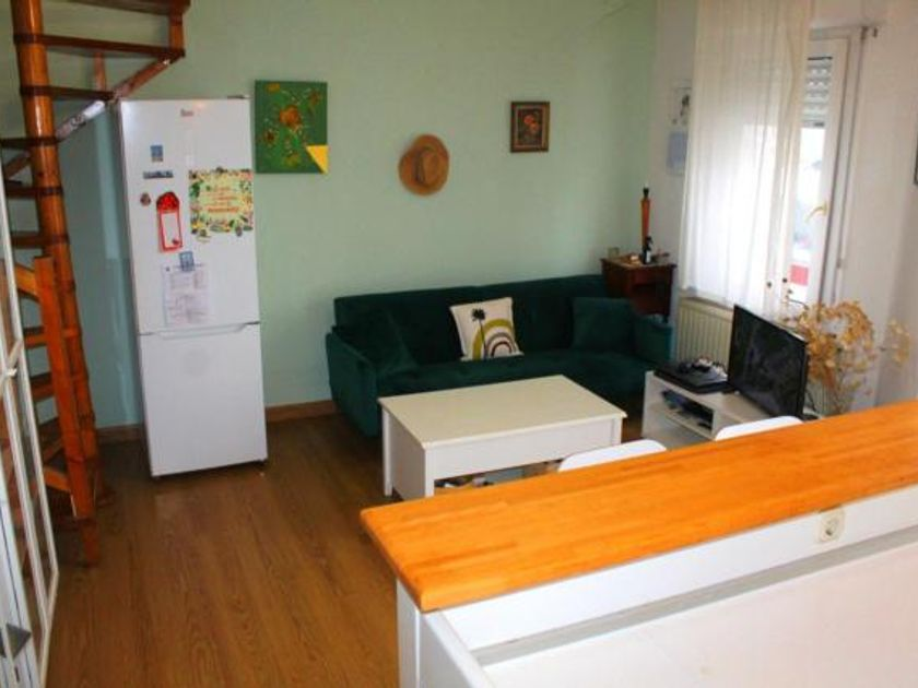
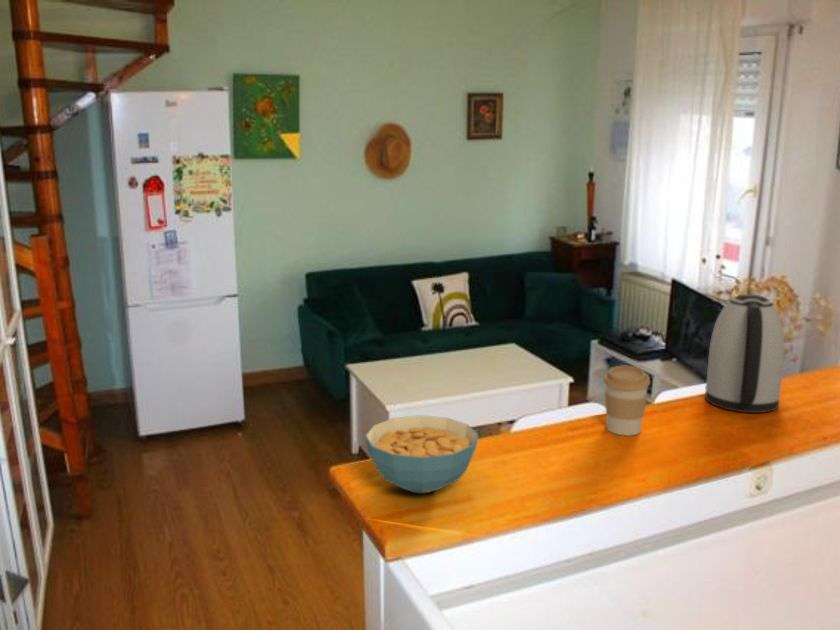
+ cereal bowl (421, 460)
+ coffee cup (625, 400)
+ kettle (748, 352)
